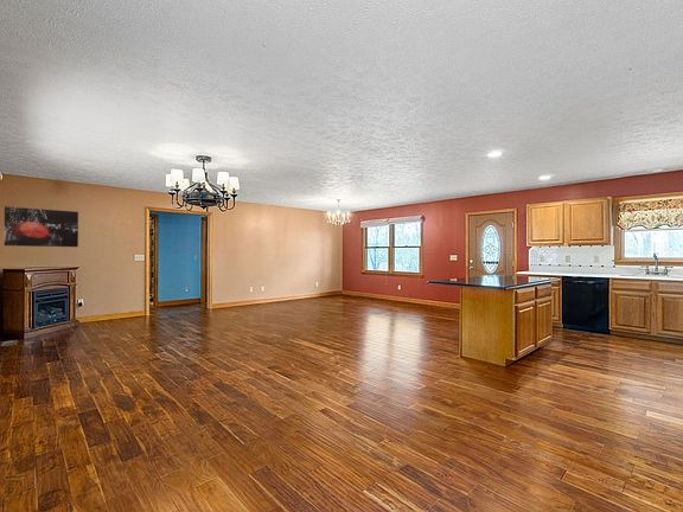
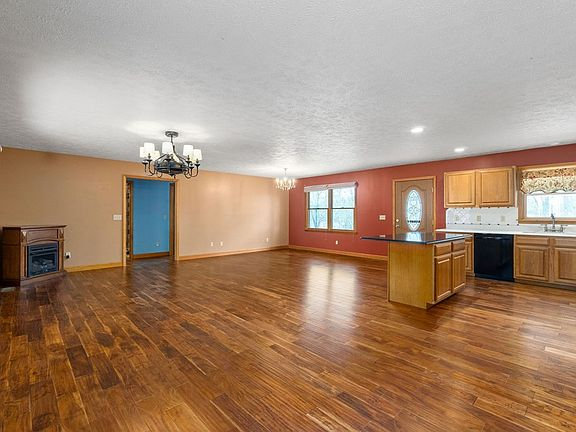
- wall art (43, 228)
